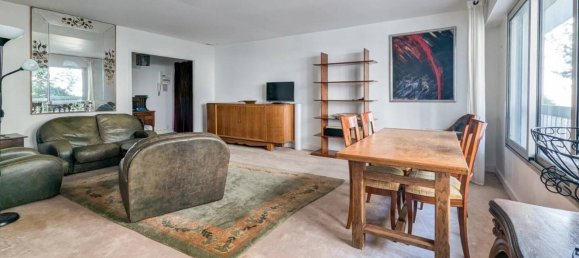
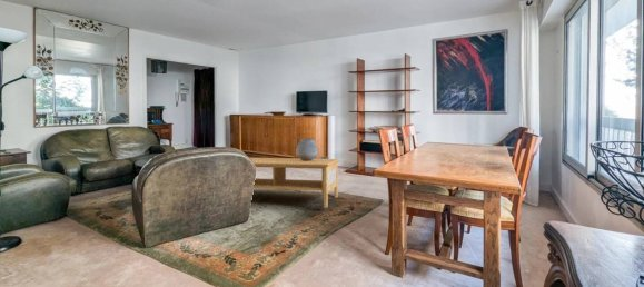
+ ceramic pot (307, 149)
+ coffee table (279, 179)
